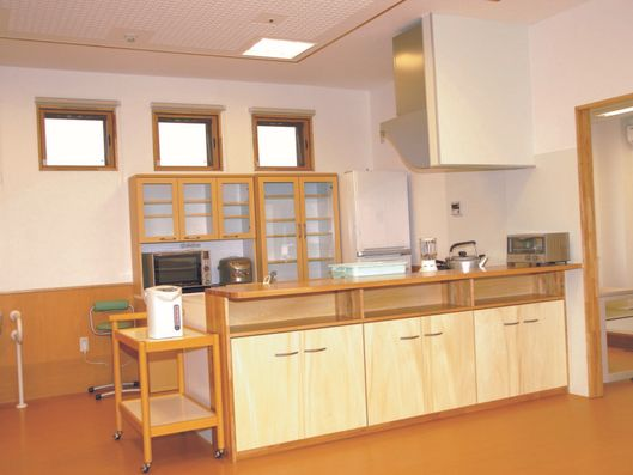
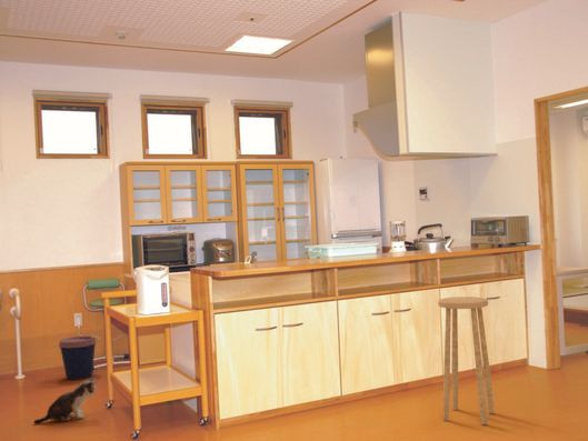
+ plush toy (66, 400)
+ coffee cup (78, 358)
+ stool (457, 358)
